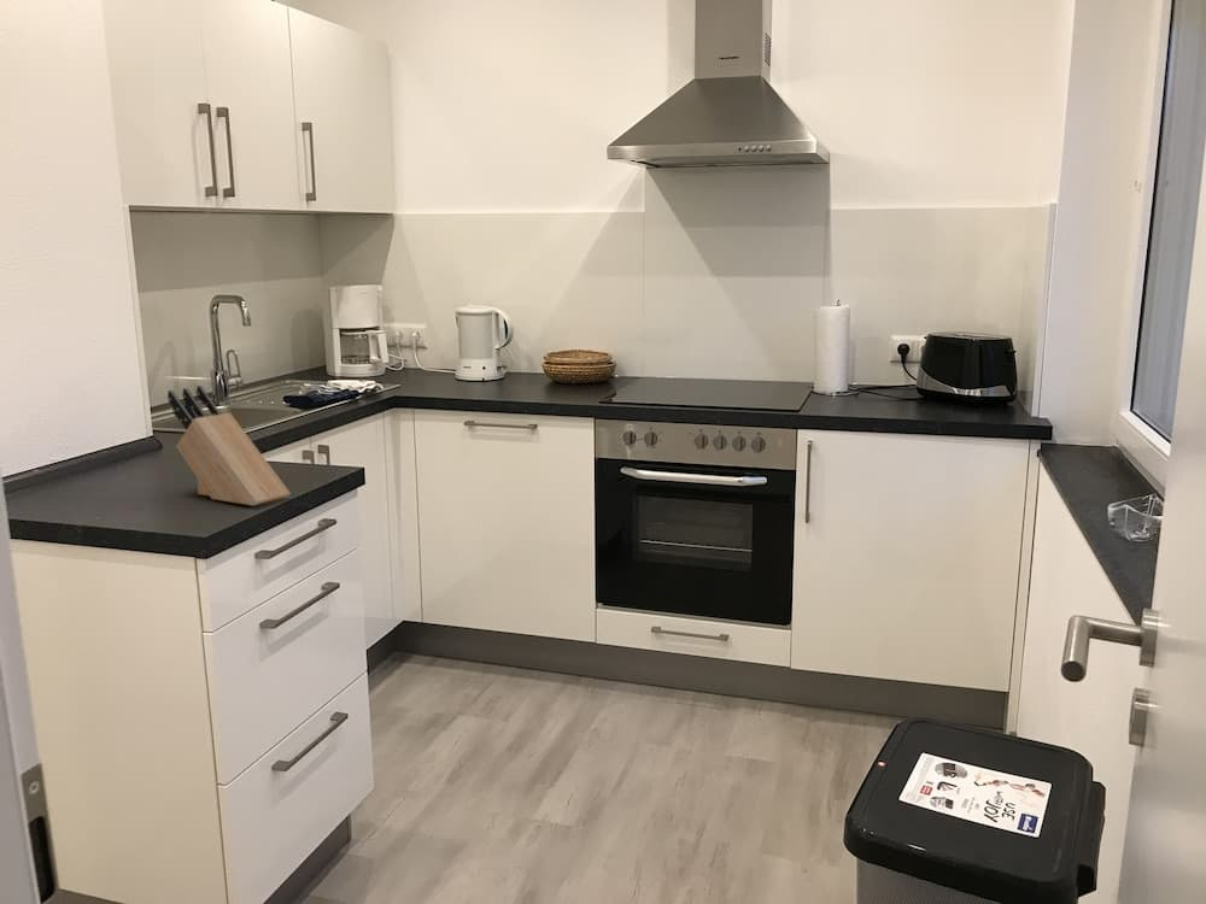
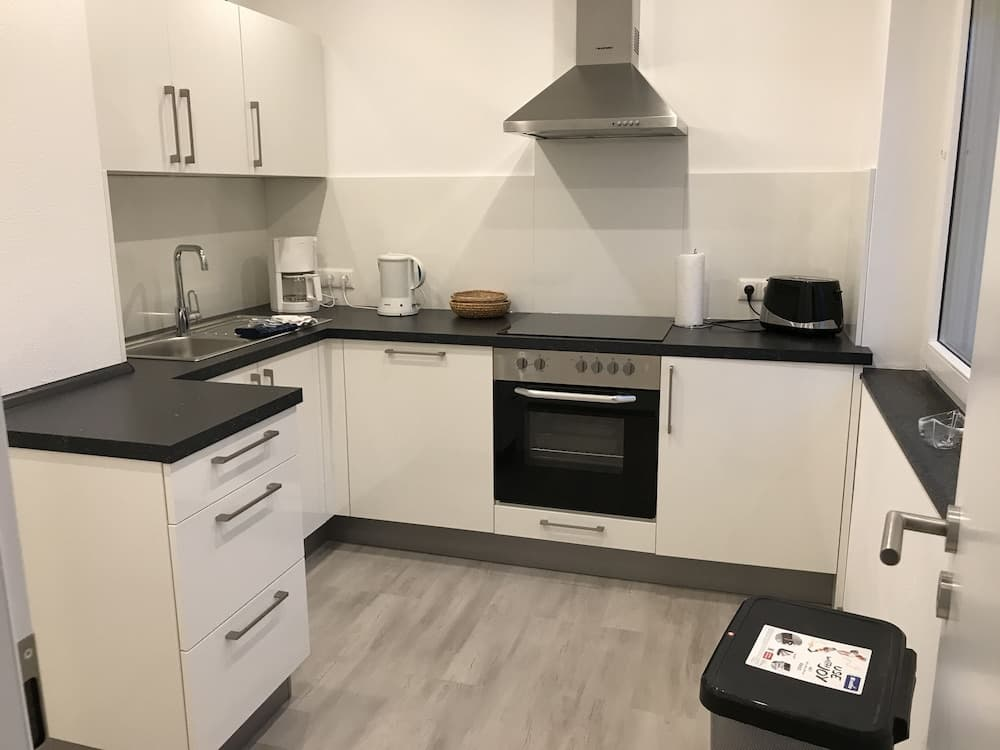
- knife block (224, 442)
